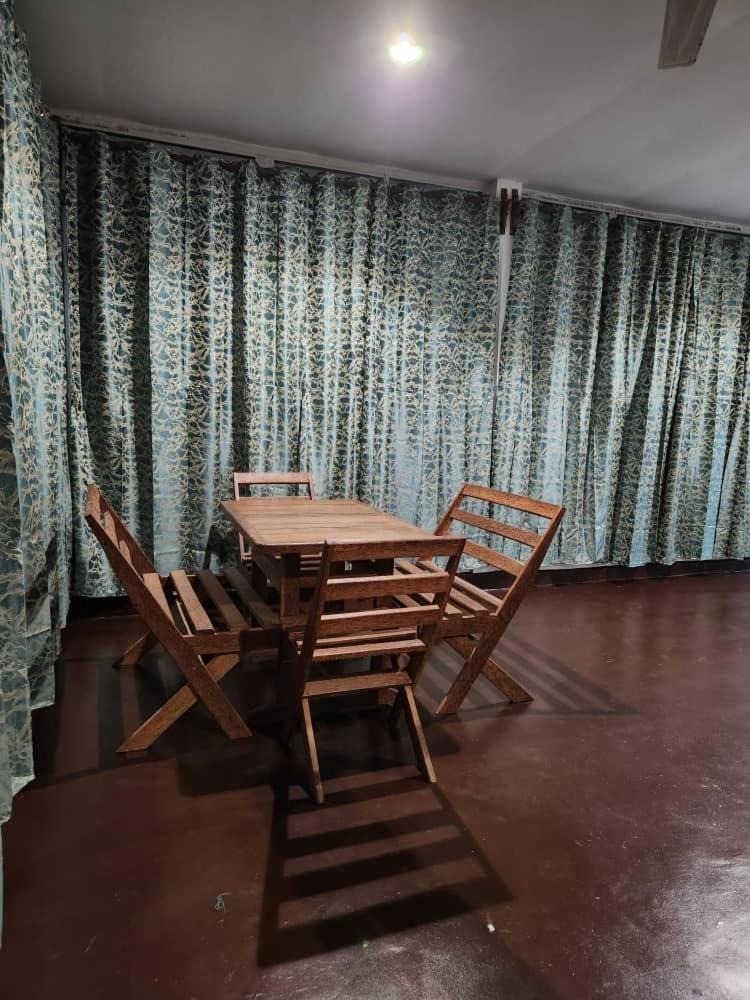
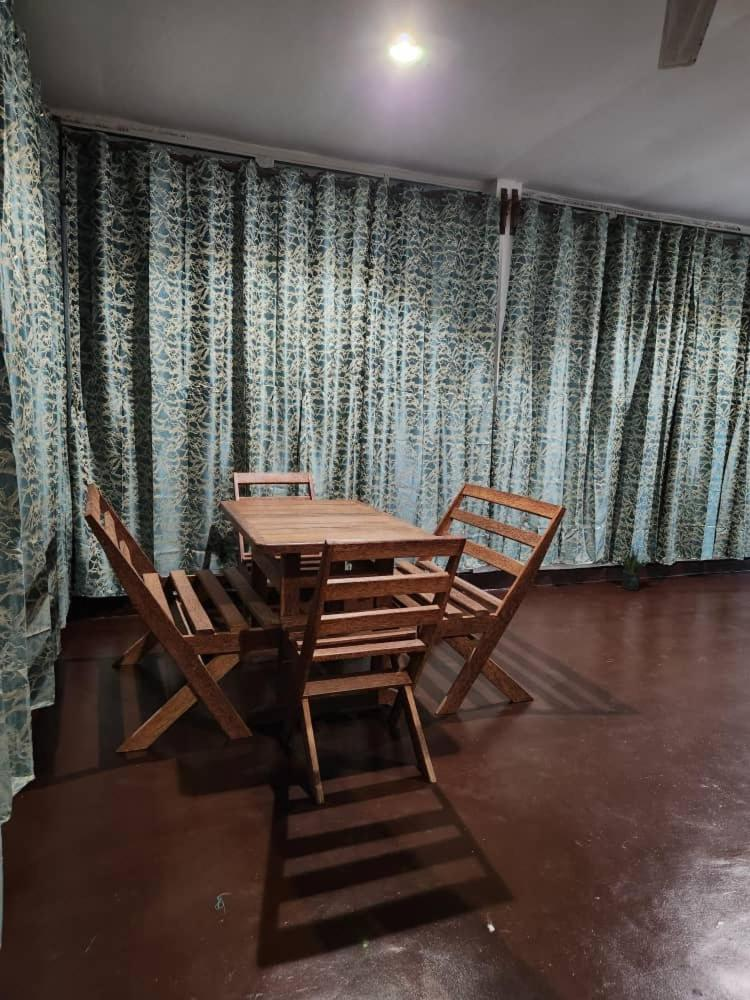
+ potted plant (634, 568)
